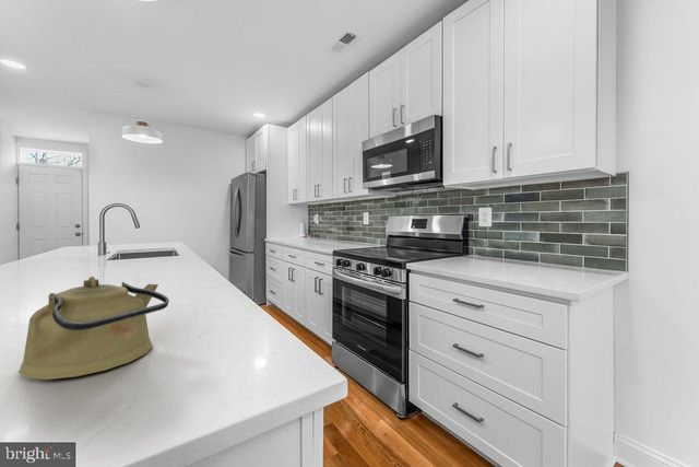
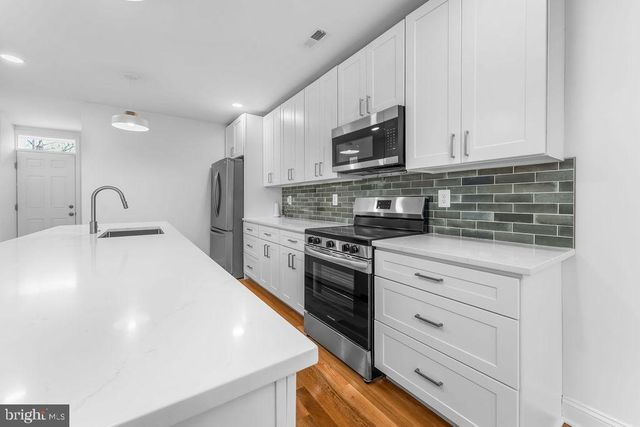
- kettle (105, 313)
